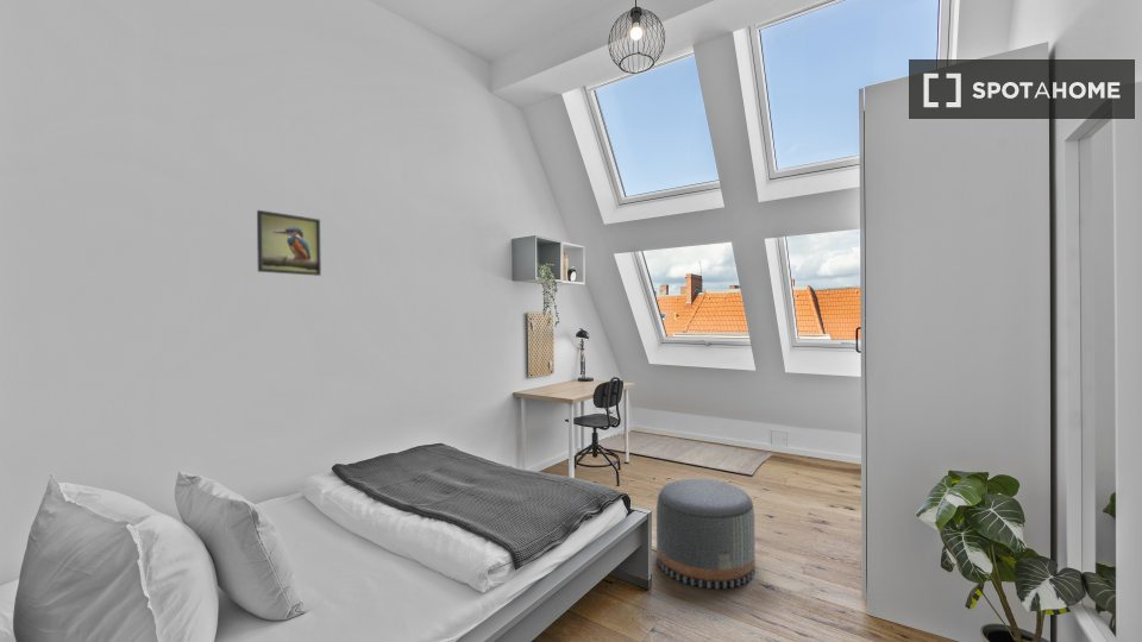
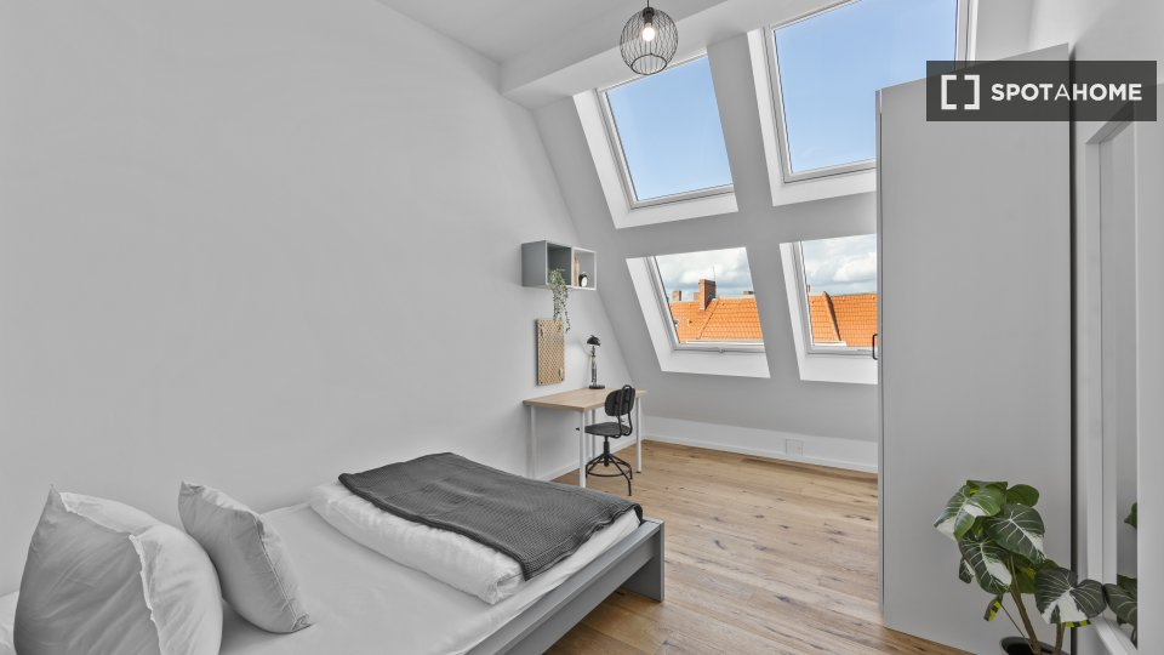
- rug (640, 442)
- pouf (704, 523)
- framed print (290, 244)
